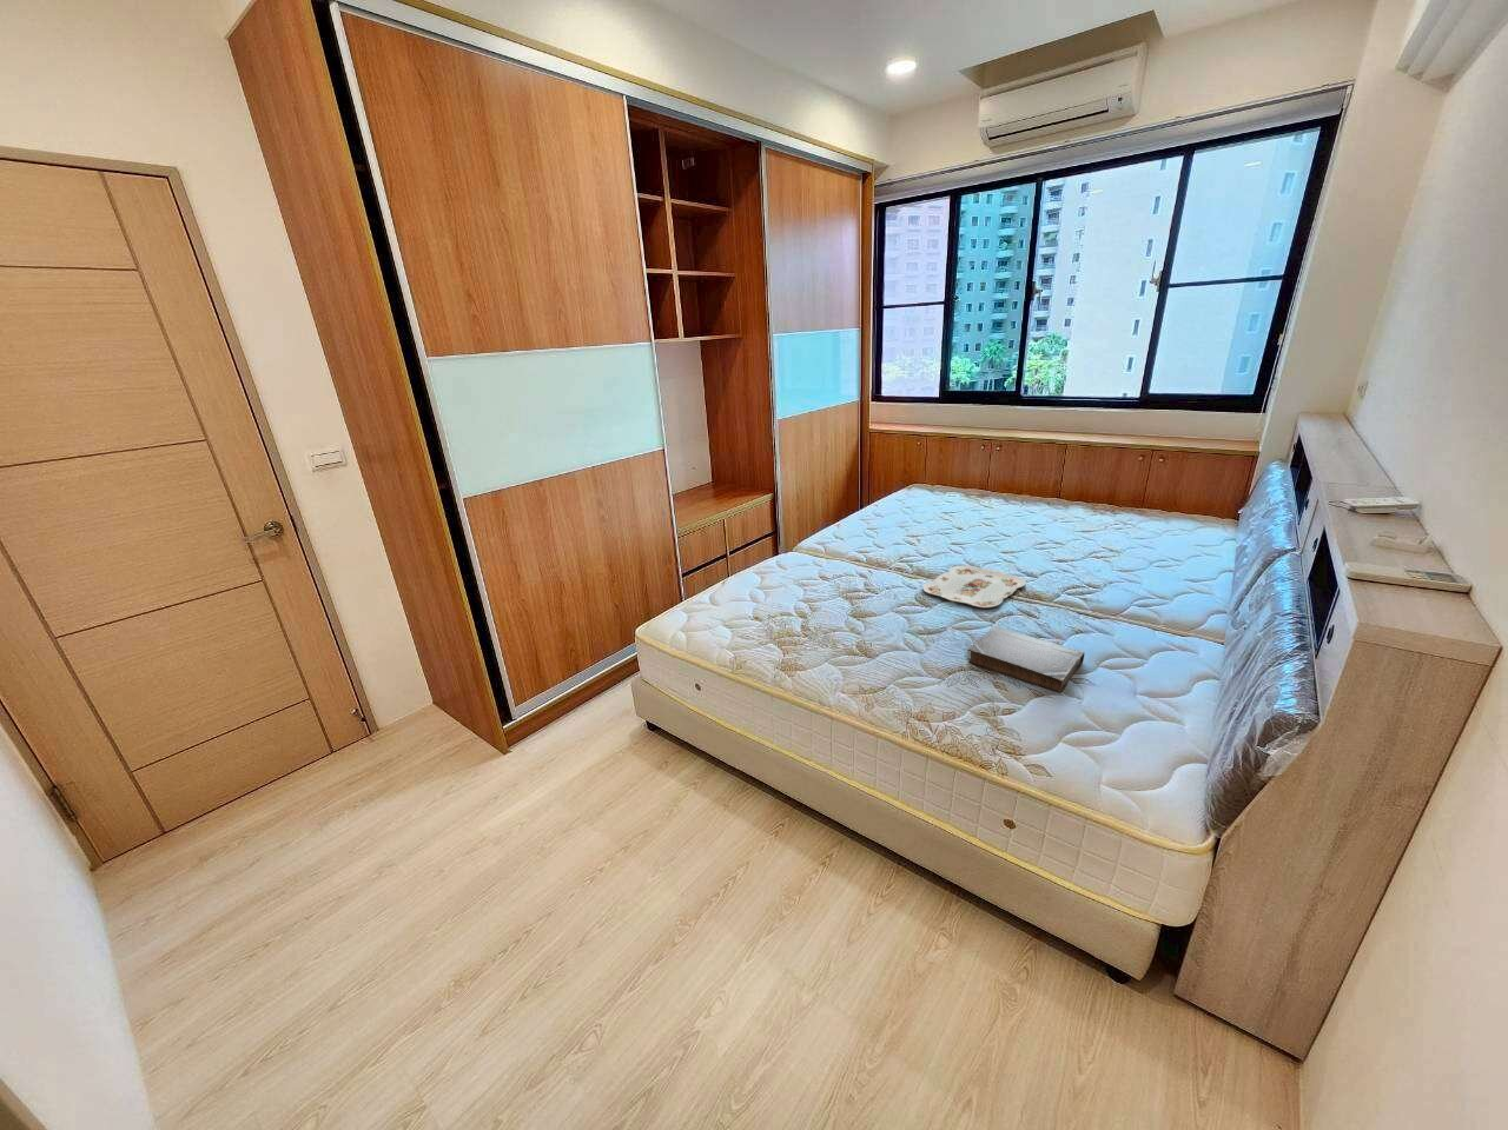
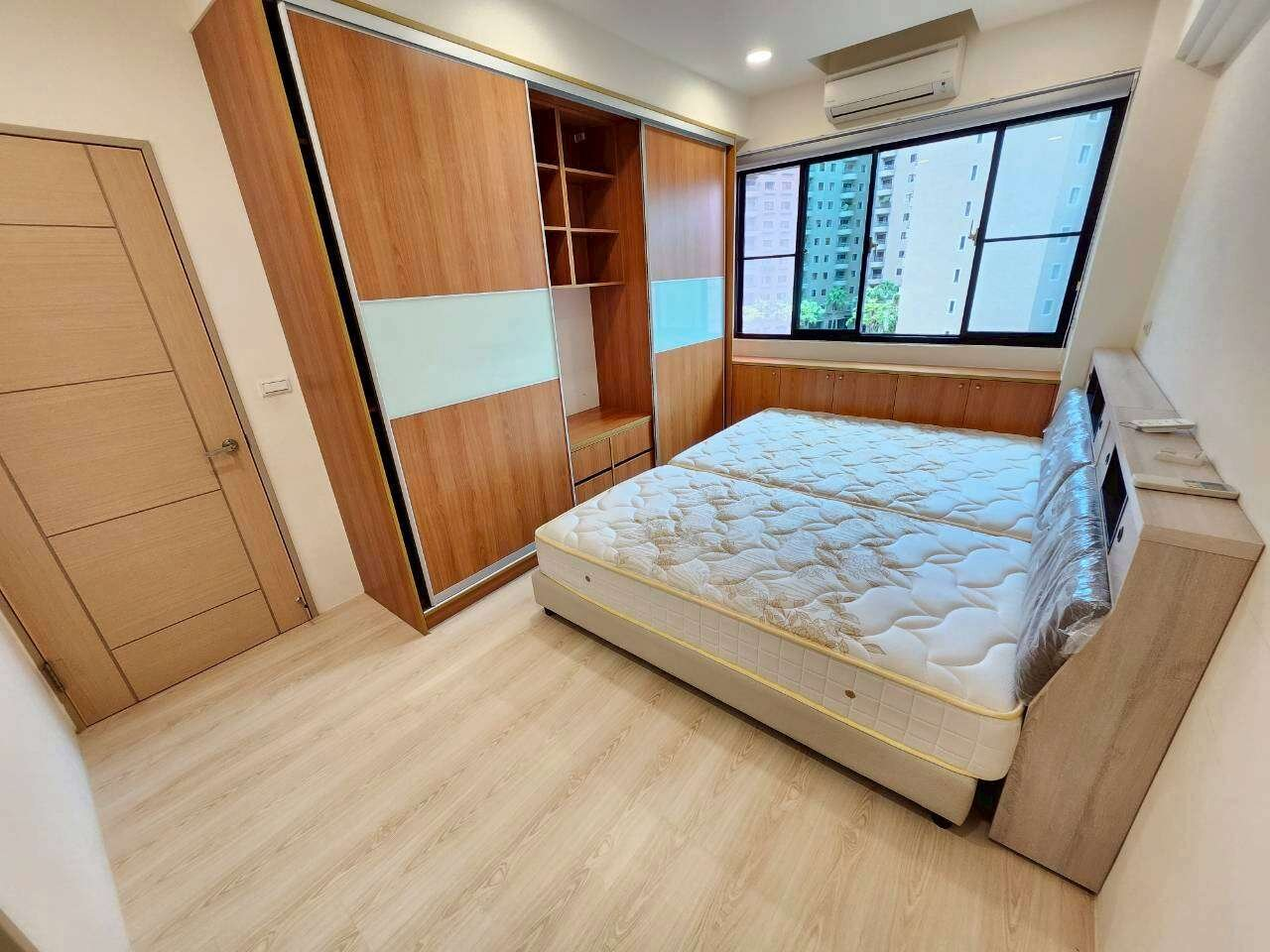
- book (1025, 655)
- serving tray (974, 585)
